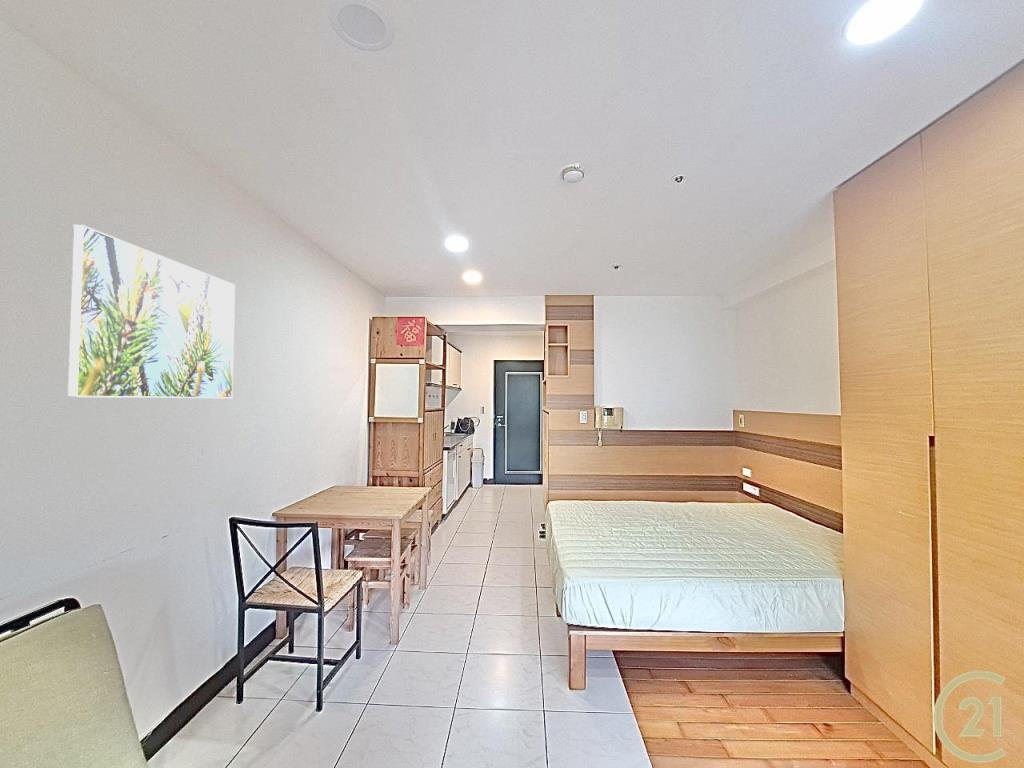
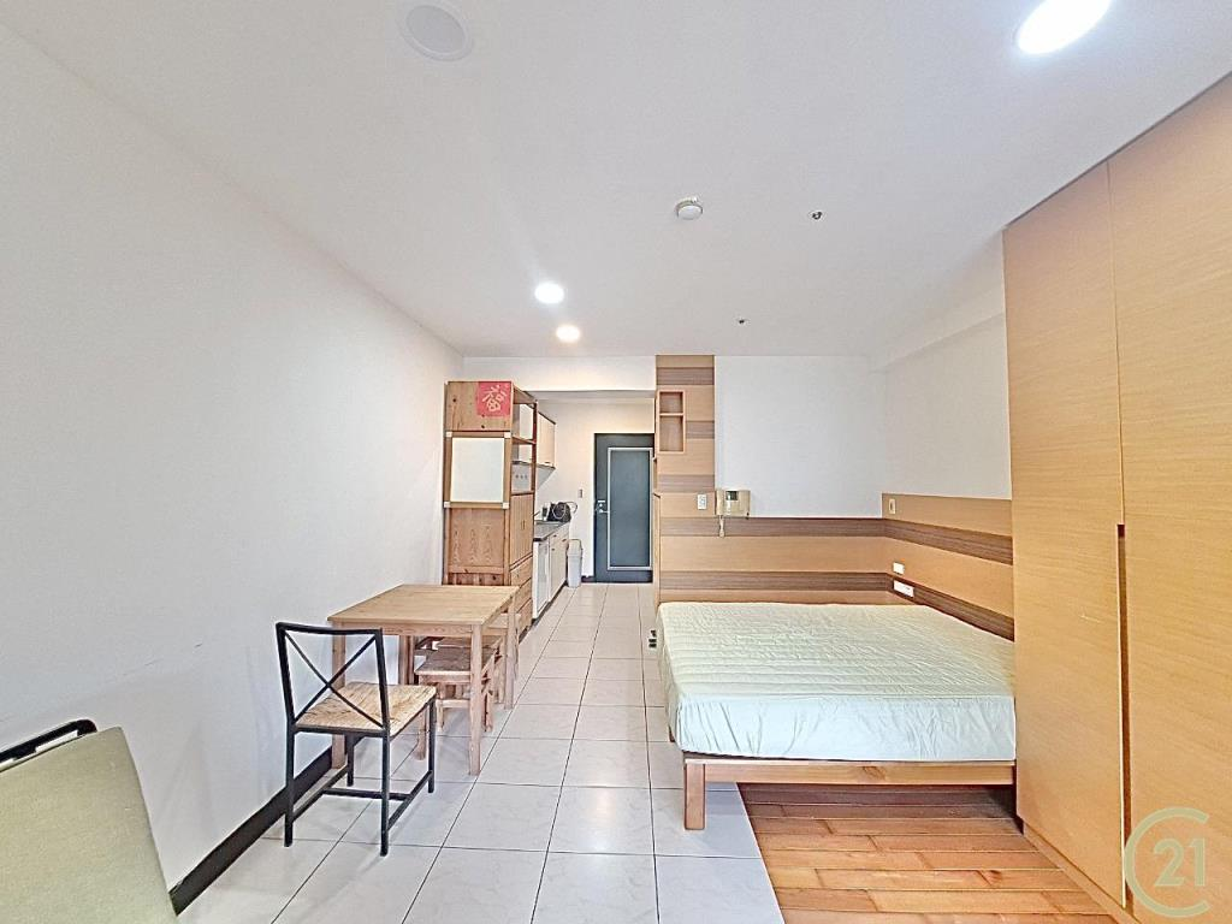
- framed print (168, 328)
